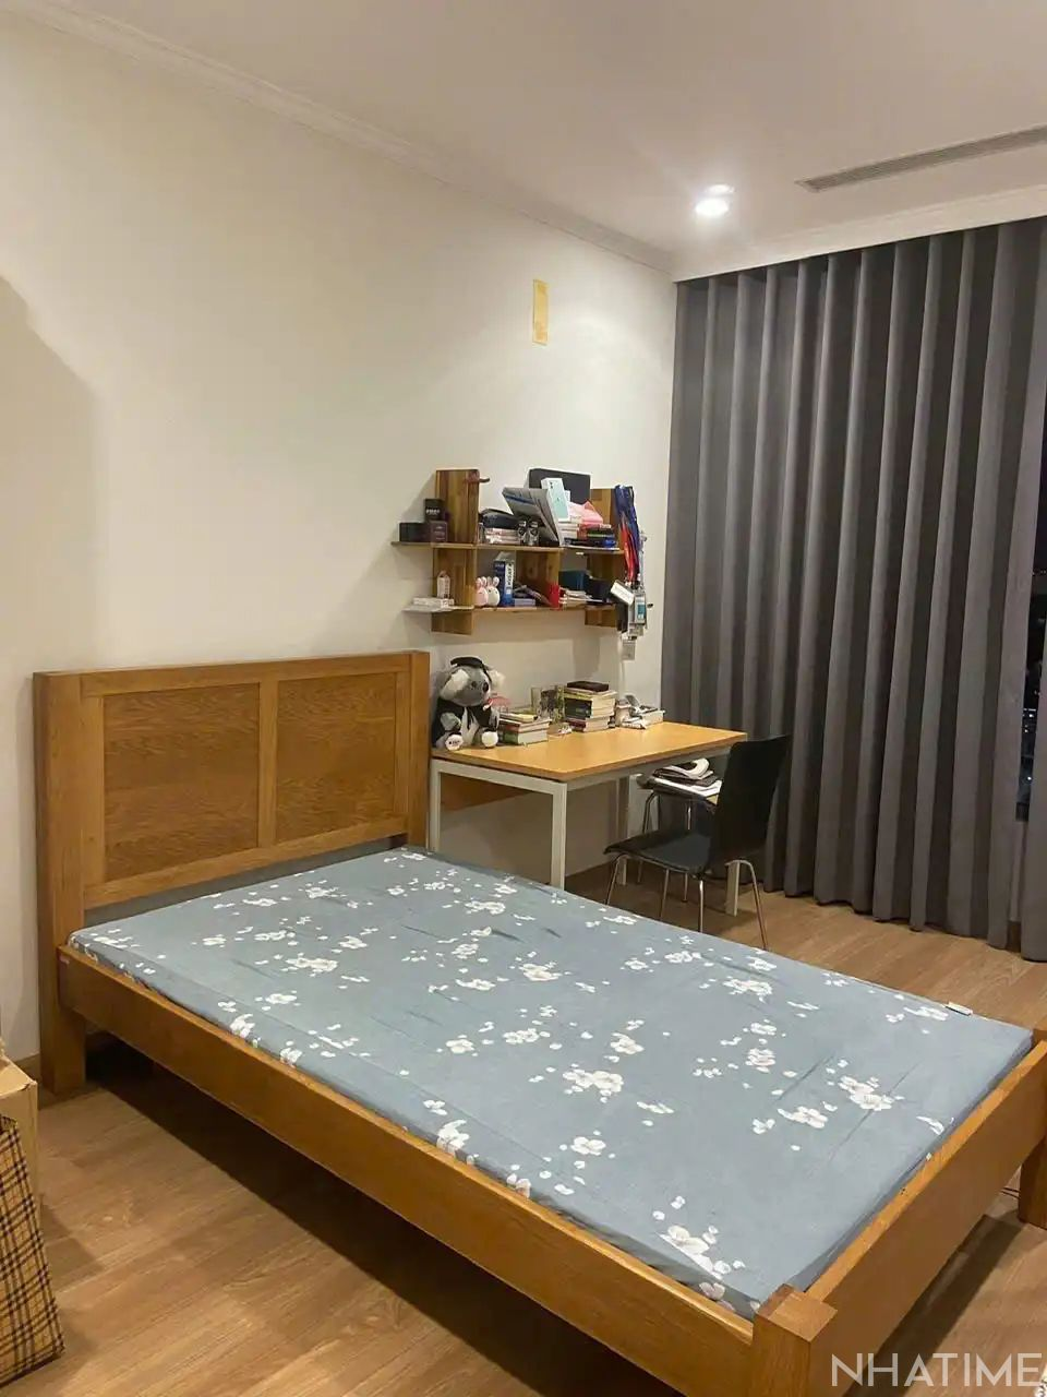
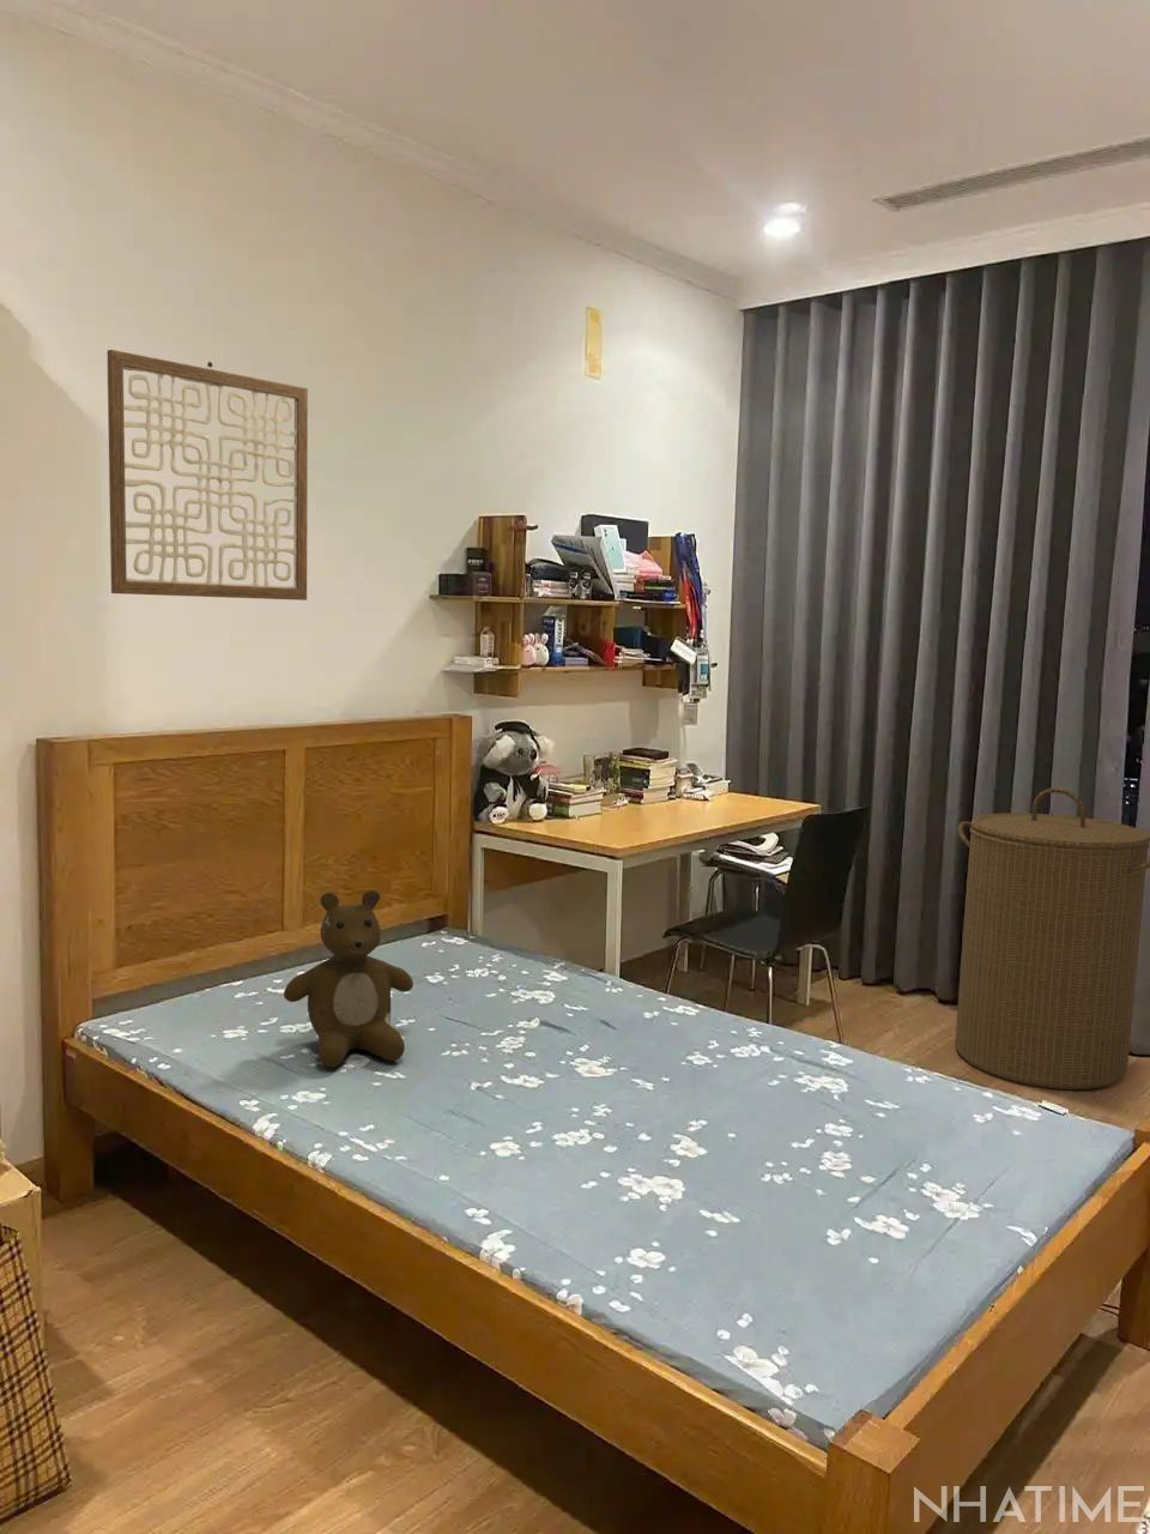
+ laundry hamper (1050, 925)
+ wall art (215, 478)
+ teddy bear (355, 974)
